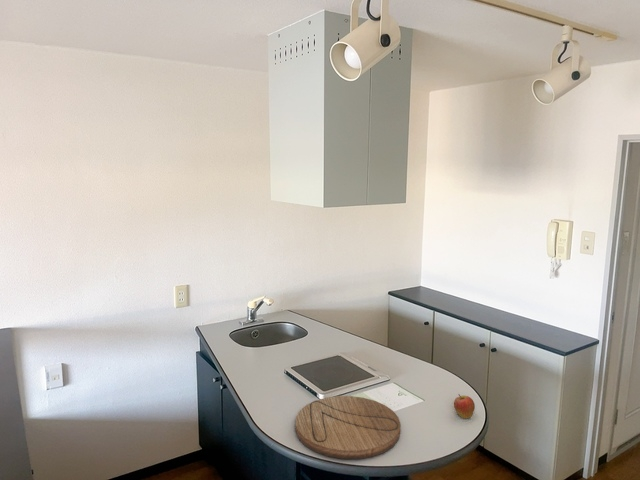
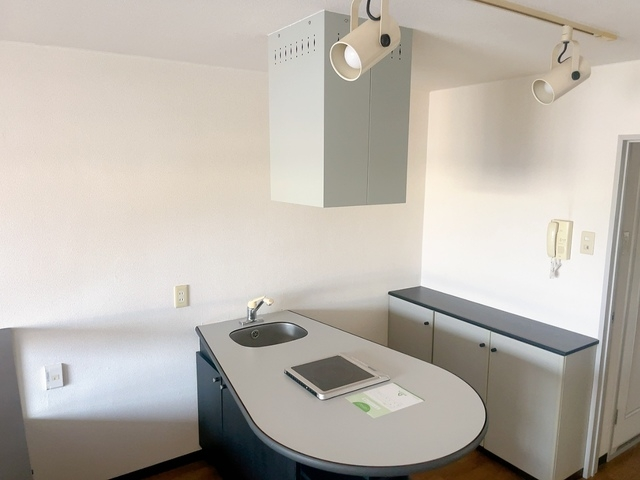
- cutting board (347, 424)
- fruit (464, 405)
